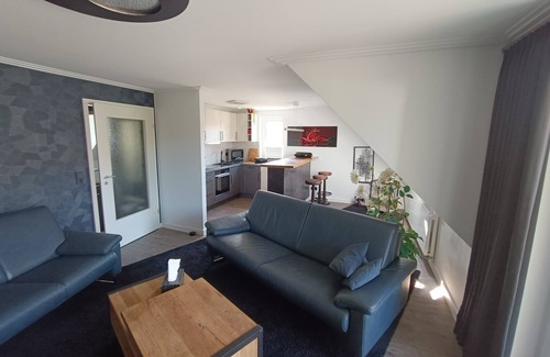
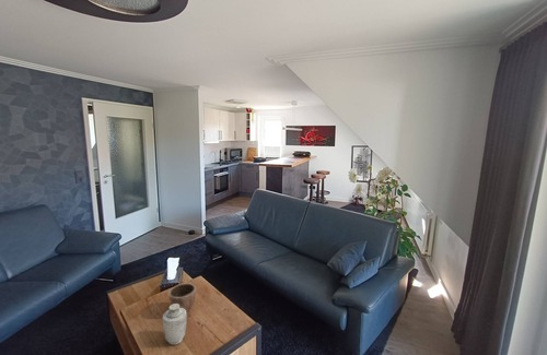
+ decorative bowl (183, 299)
+ vase (174, 322)
